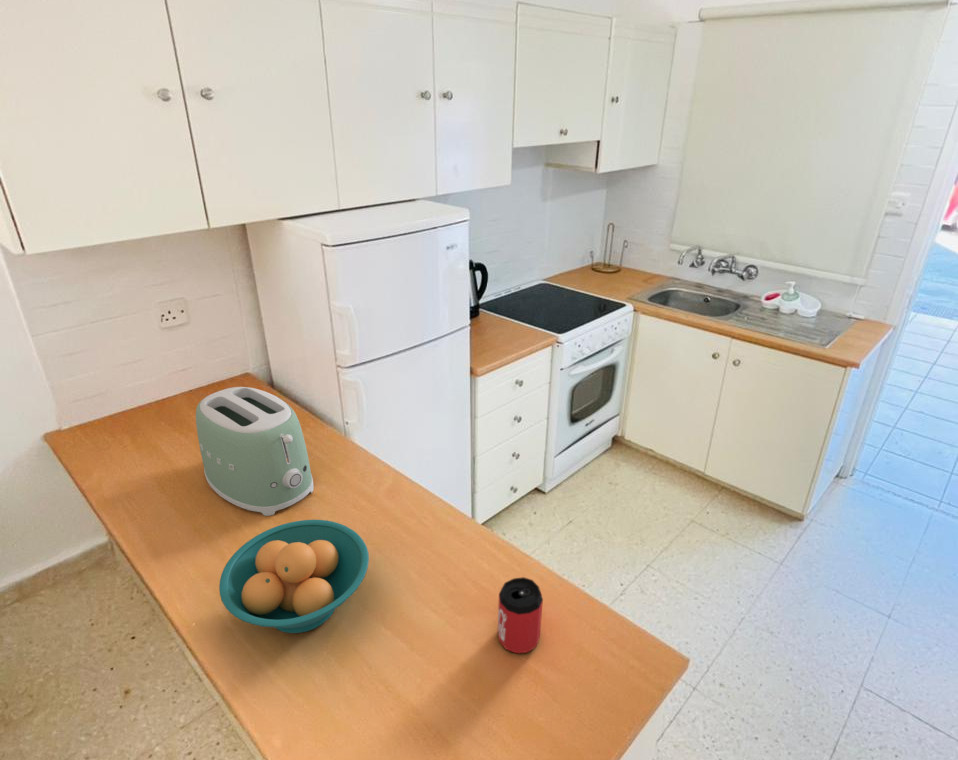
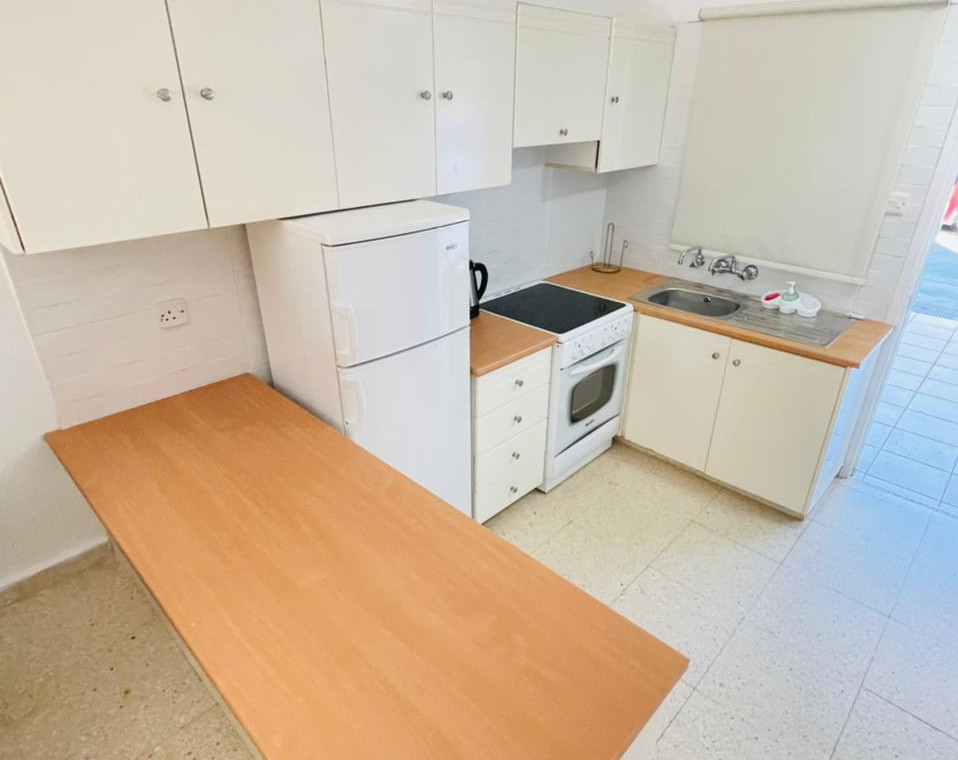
- toaster (251, 443)
- can (519, 614)
- fruit bowl (298, 577)
